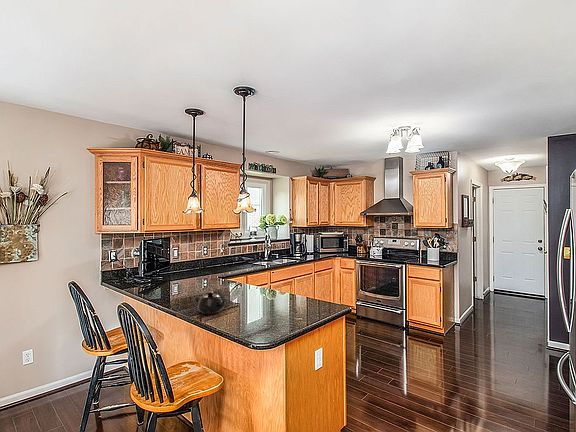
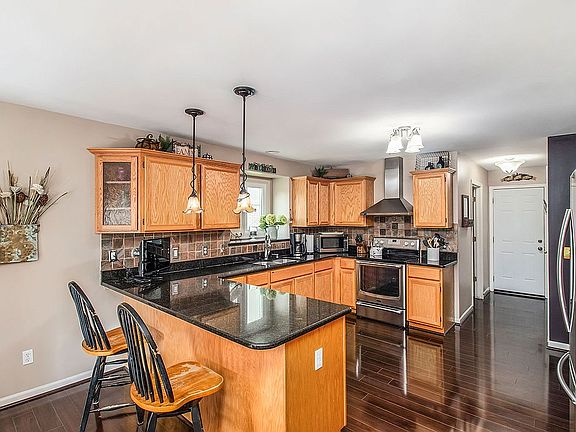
- teapot (211, 302)
